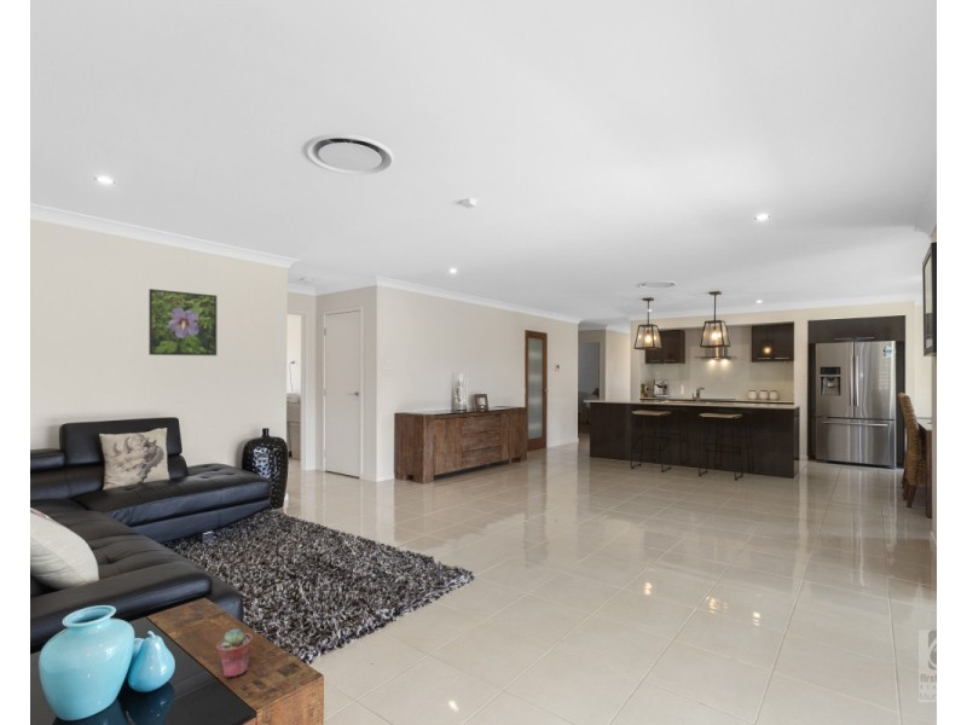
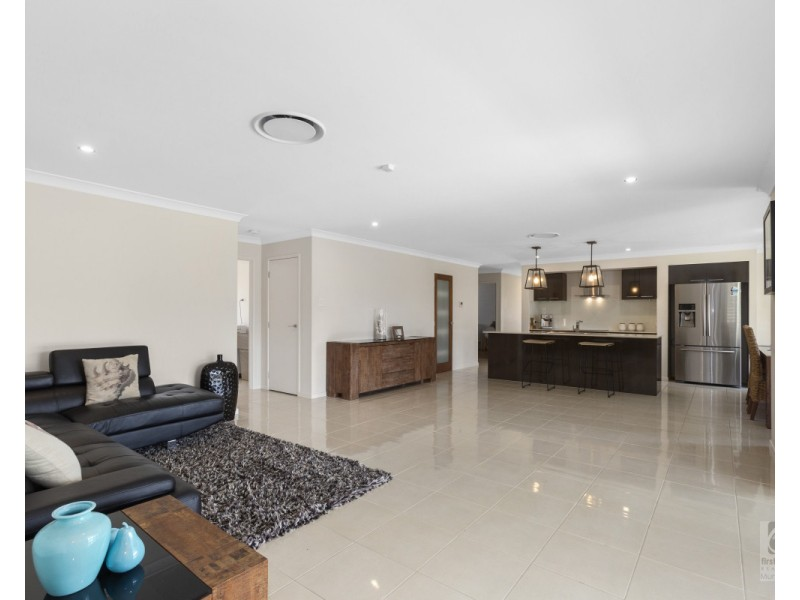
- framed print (184, 324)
- potted succulent (234, 649)
